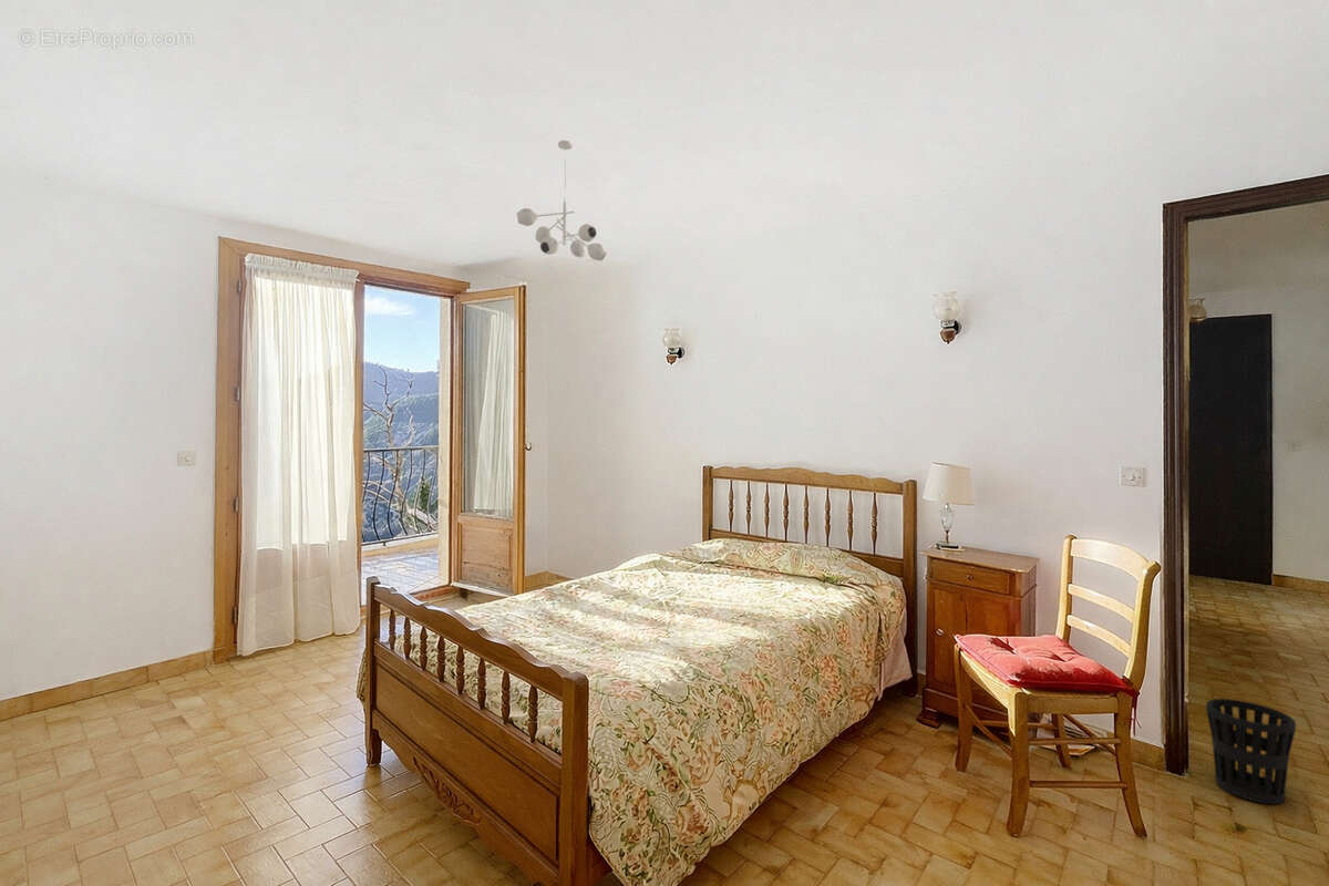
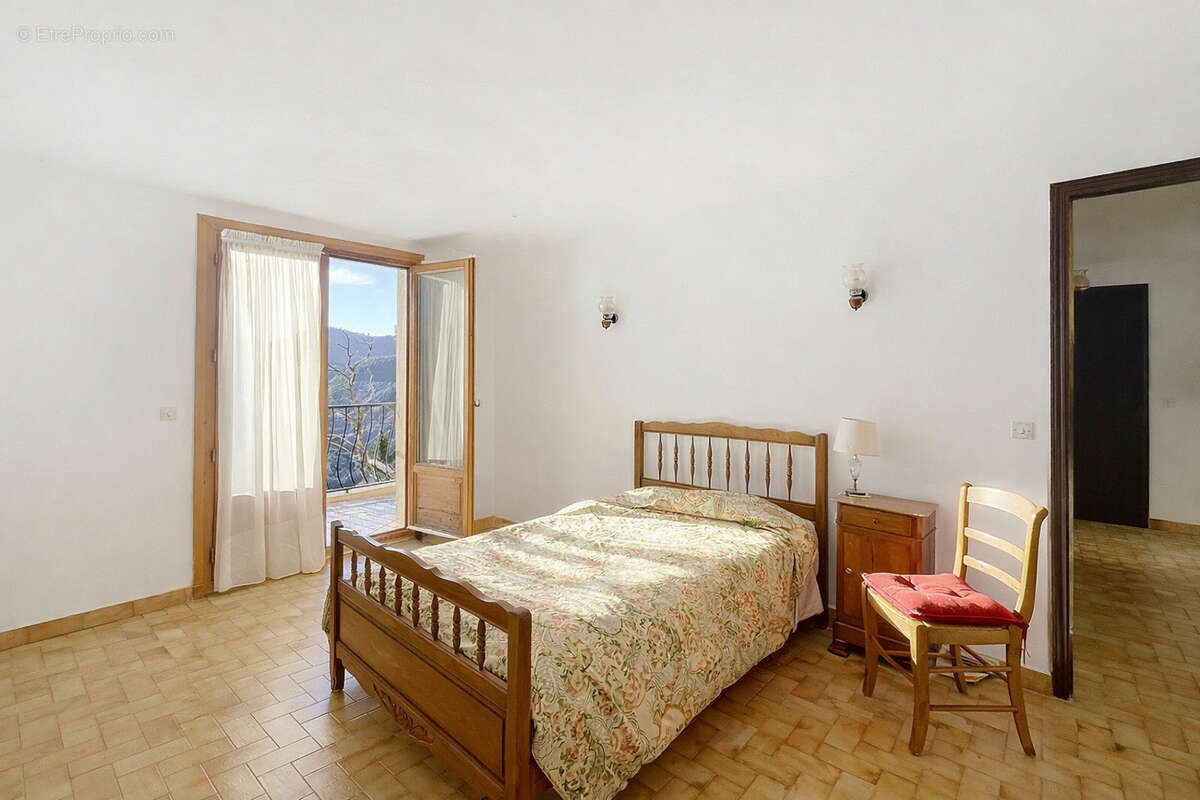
- ceiling light fixture (564, 204)
- wastebasket (1249, 751)
